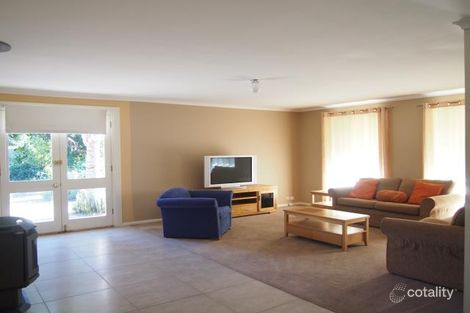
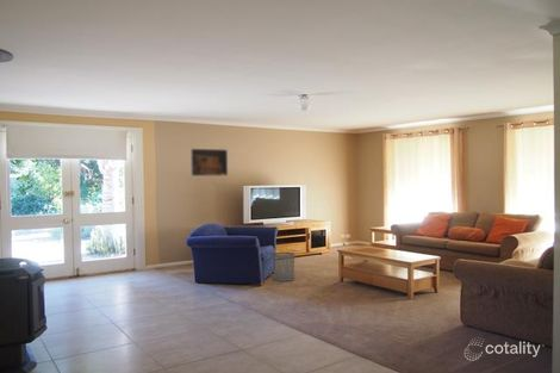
+ waste bin (284, 266)
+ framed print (209, 162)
